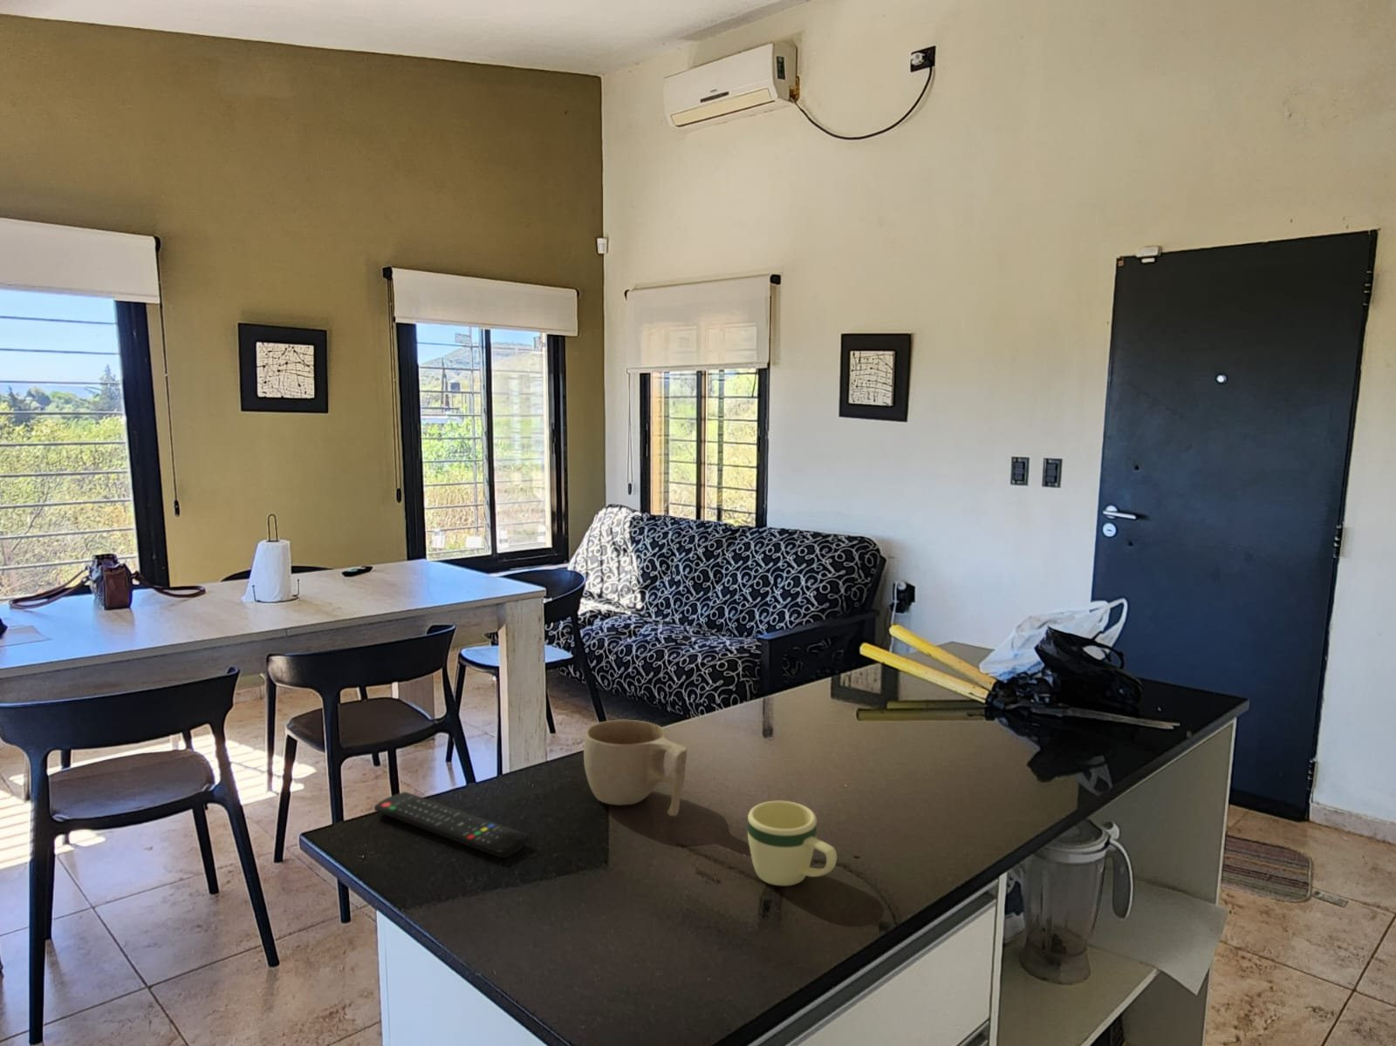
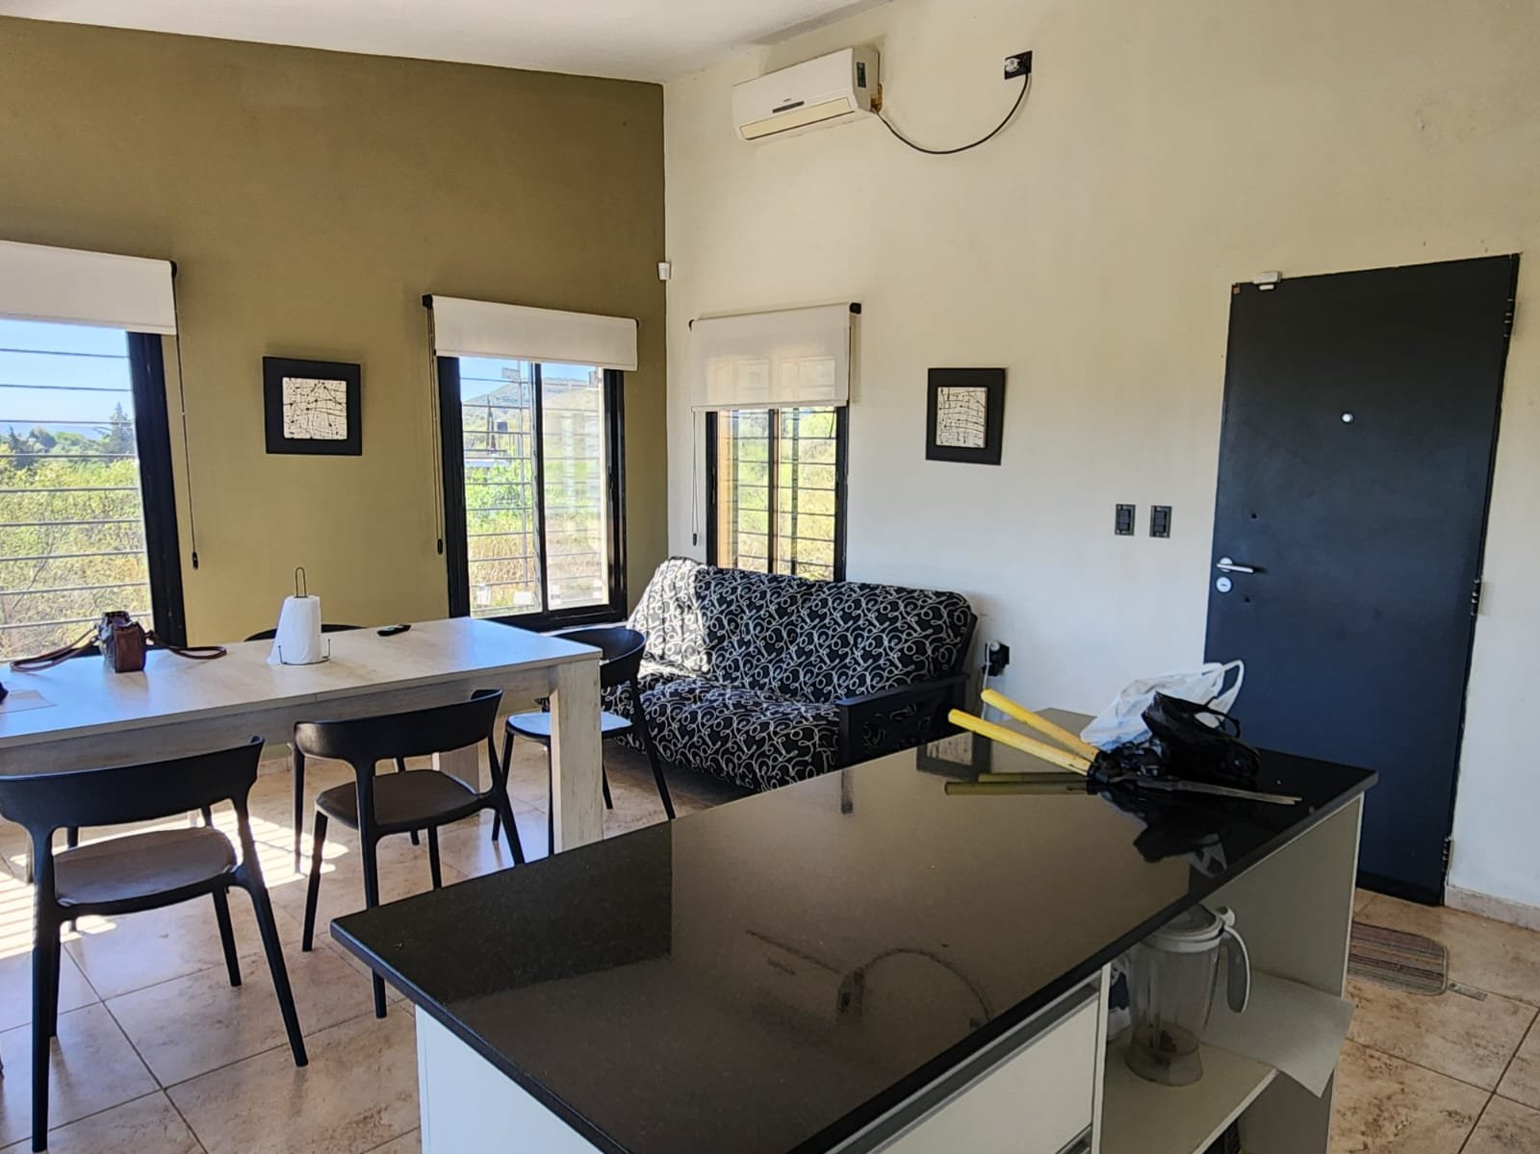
- cup (636, 769)
- mug (794, 849)
- remote control (447, 824)
